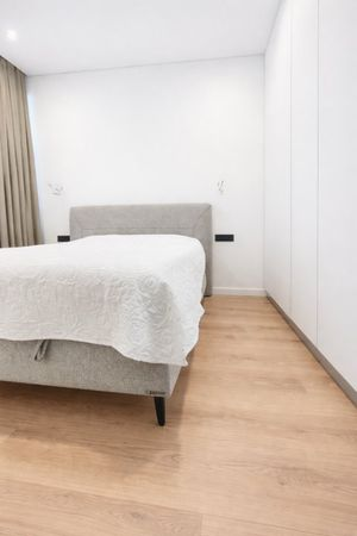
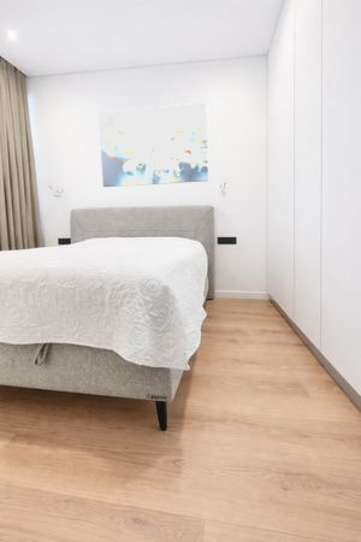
+ wall art (153, 146)
